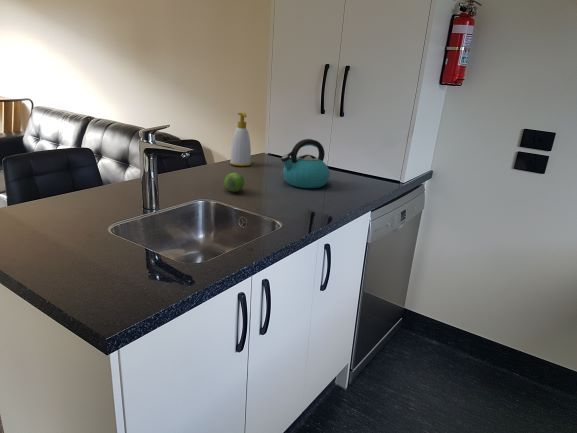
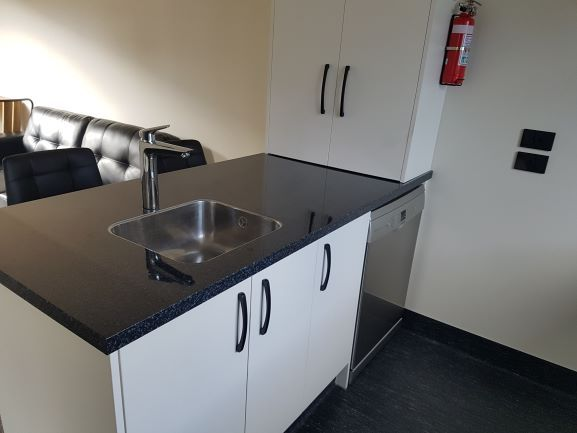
- fruit (232, 181)
- soap bottle (241, 138)
- kettle (304, 161)
